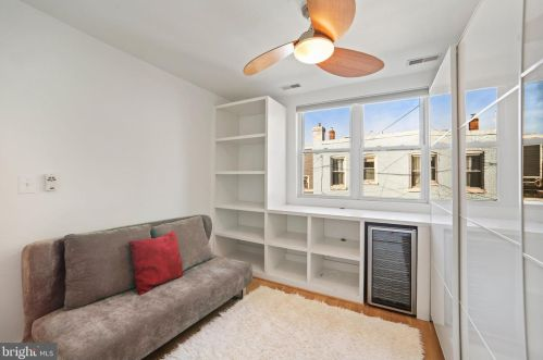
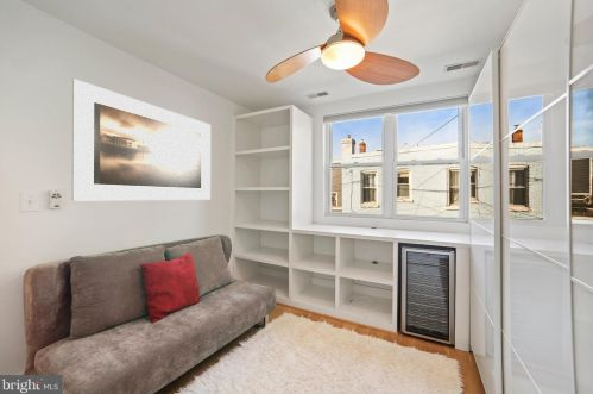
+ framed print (157, 154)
